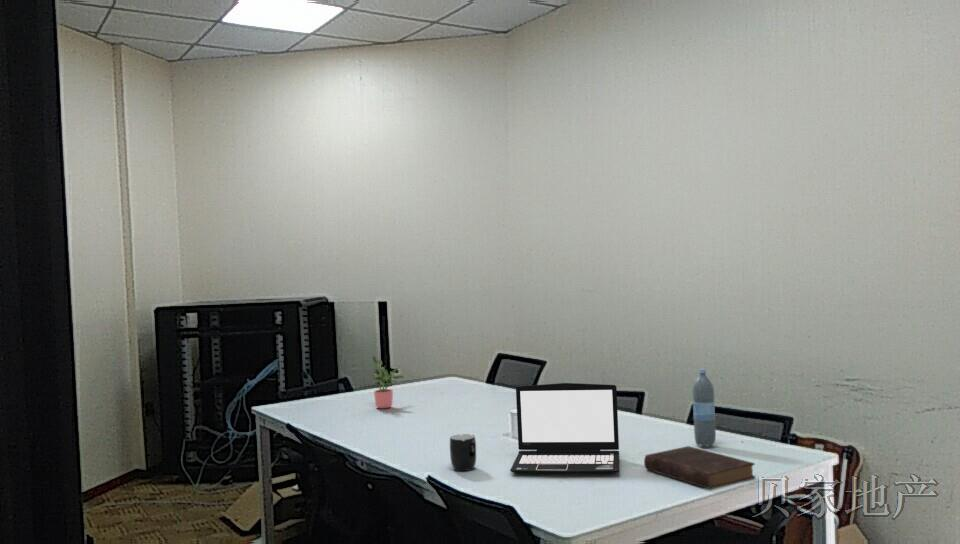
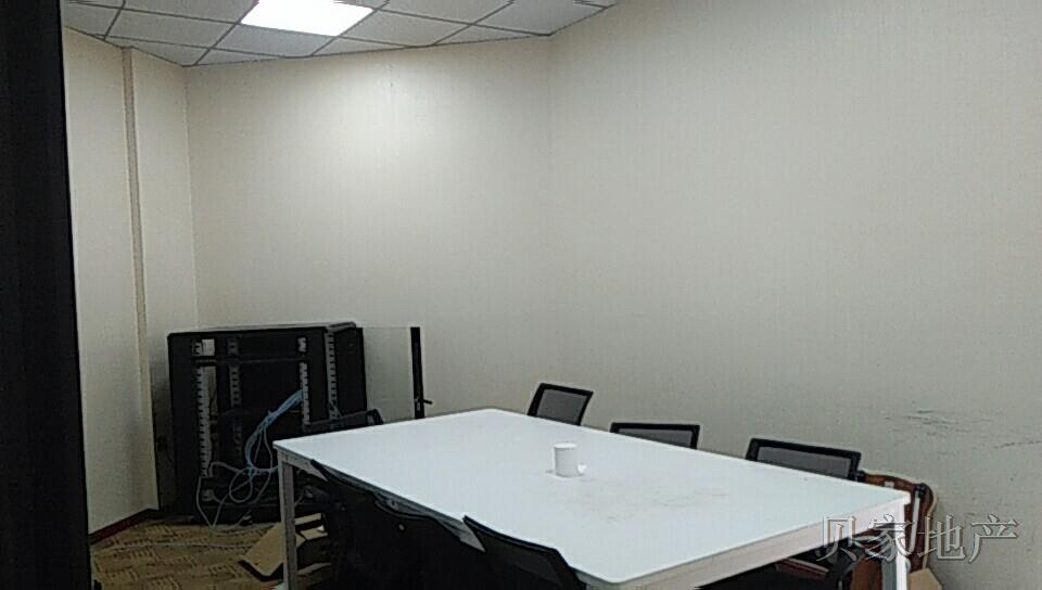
- mug (460, 451)
- book (698, 466)
- laptop (564, 427)
- water bottle (703, 407)
- potted plant (391, 381)
